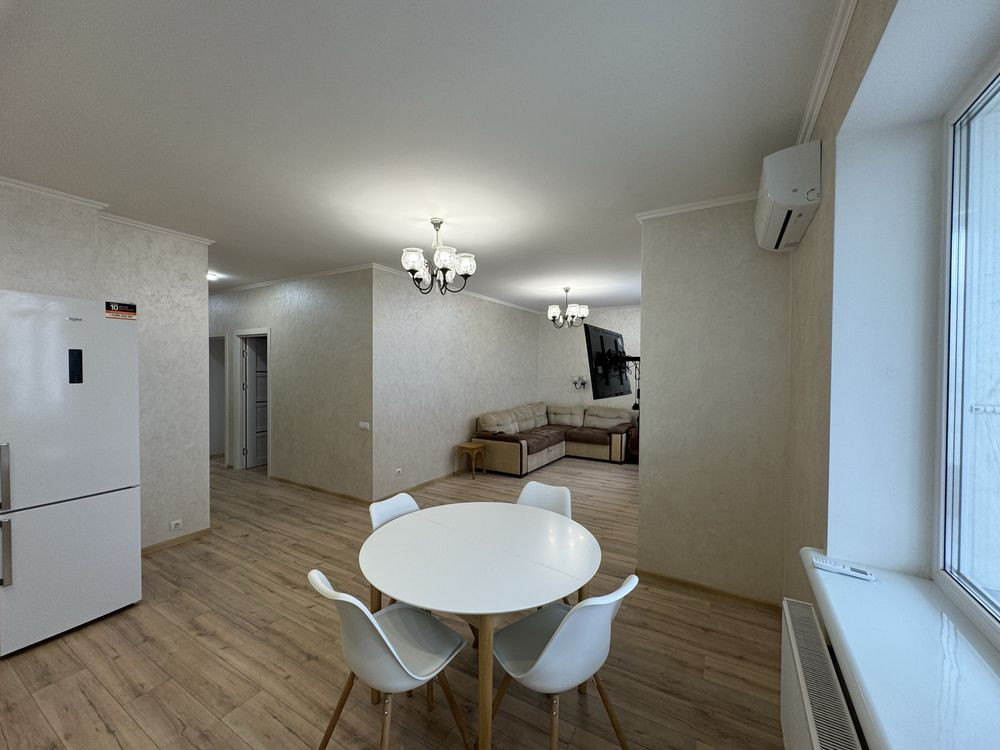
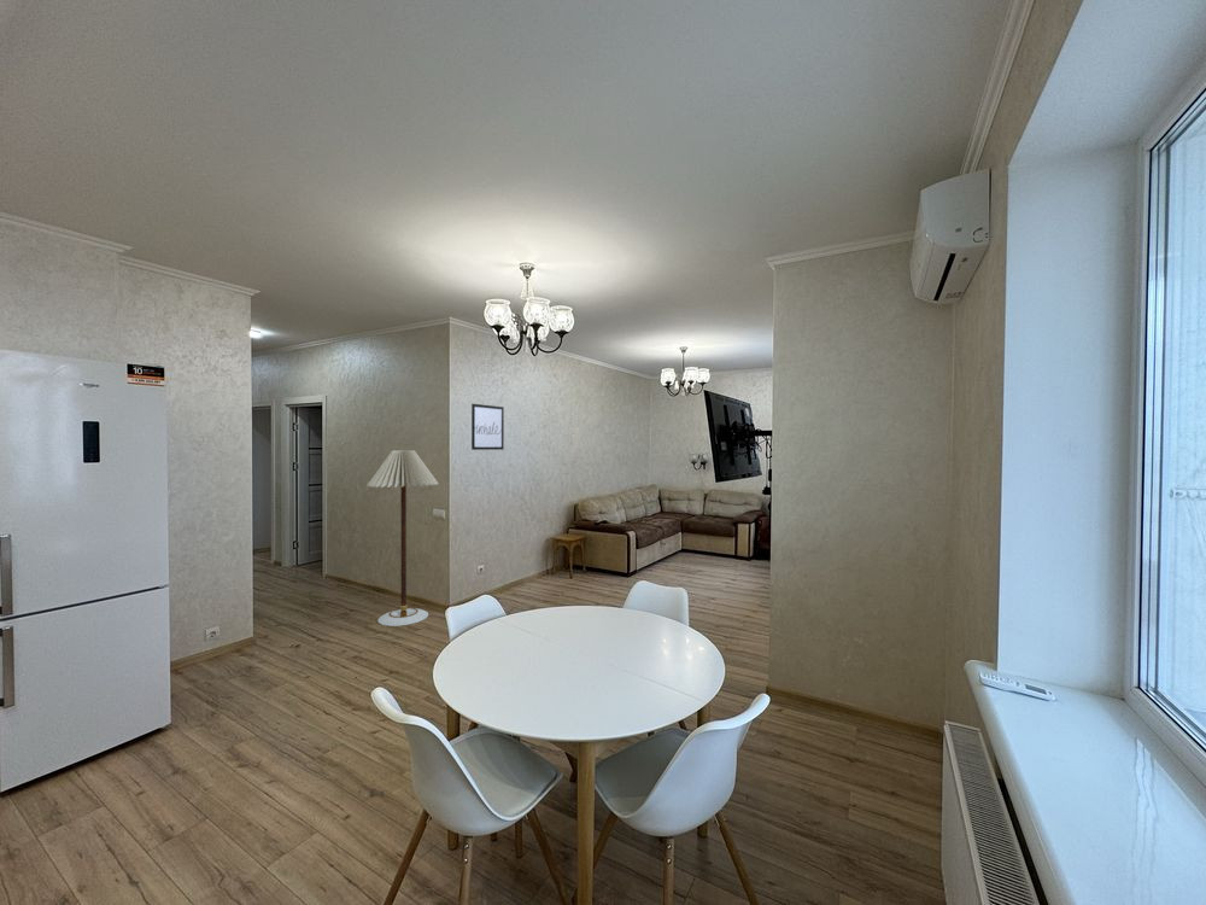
+ floor lamp (403, 533)
+ wall art (487, 427)
